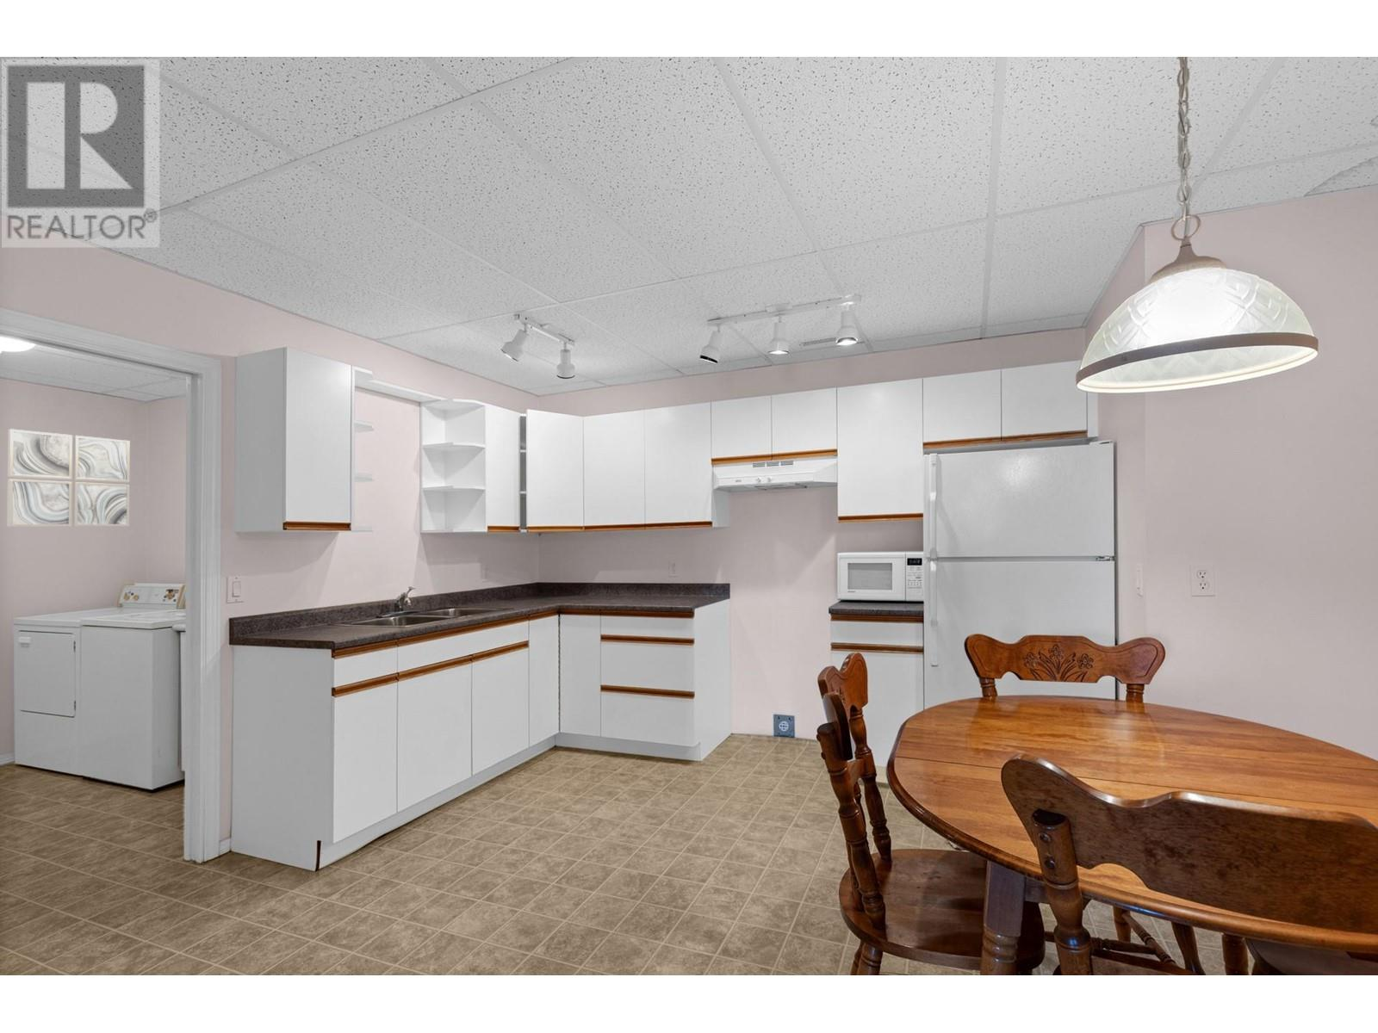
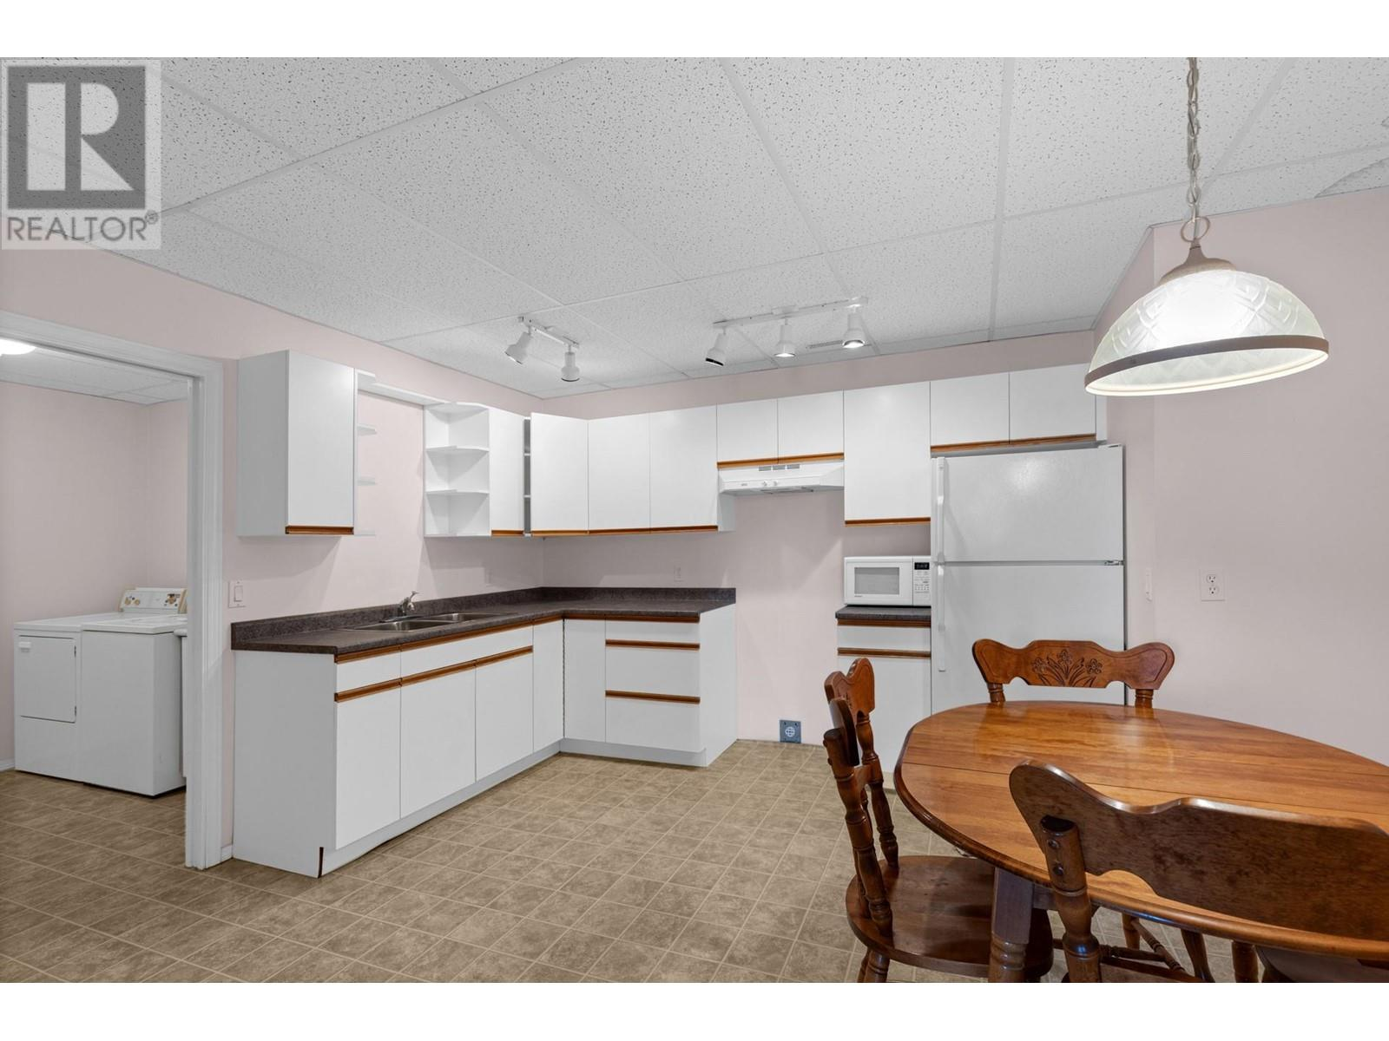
- wall art (72, 482)
